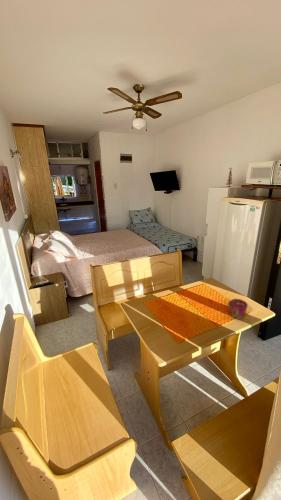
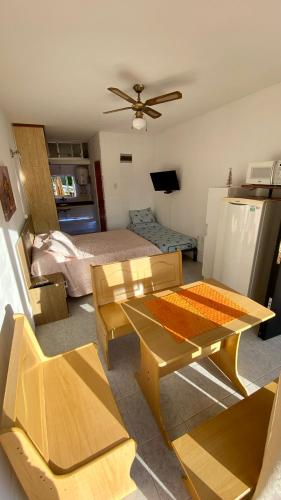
- cup (236, 308)
